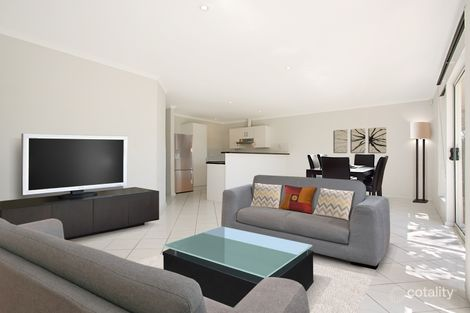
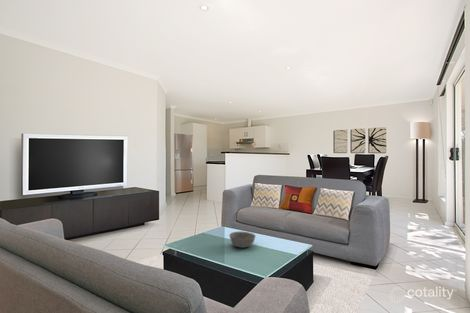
+ bowl (242, 240)
